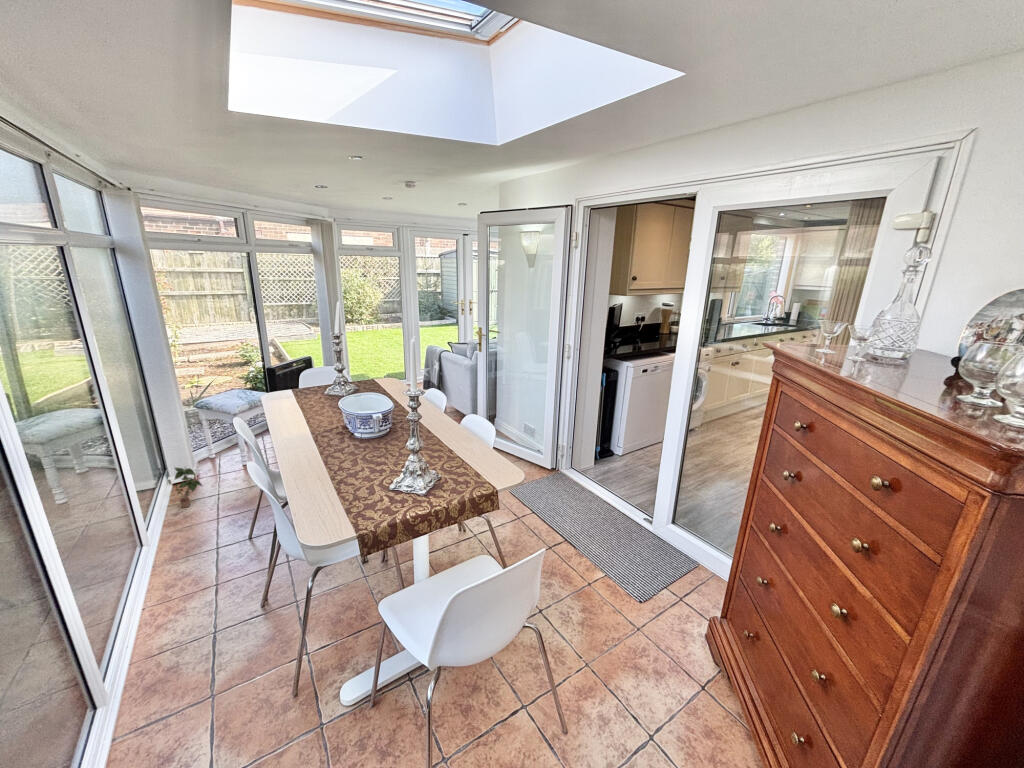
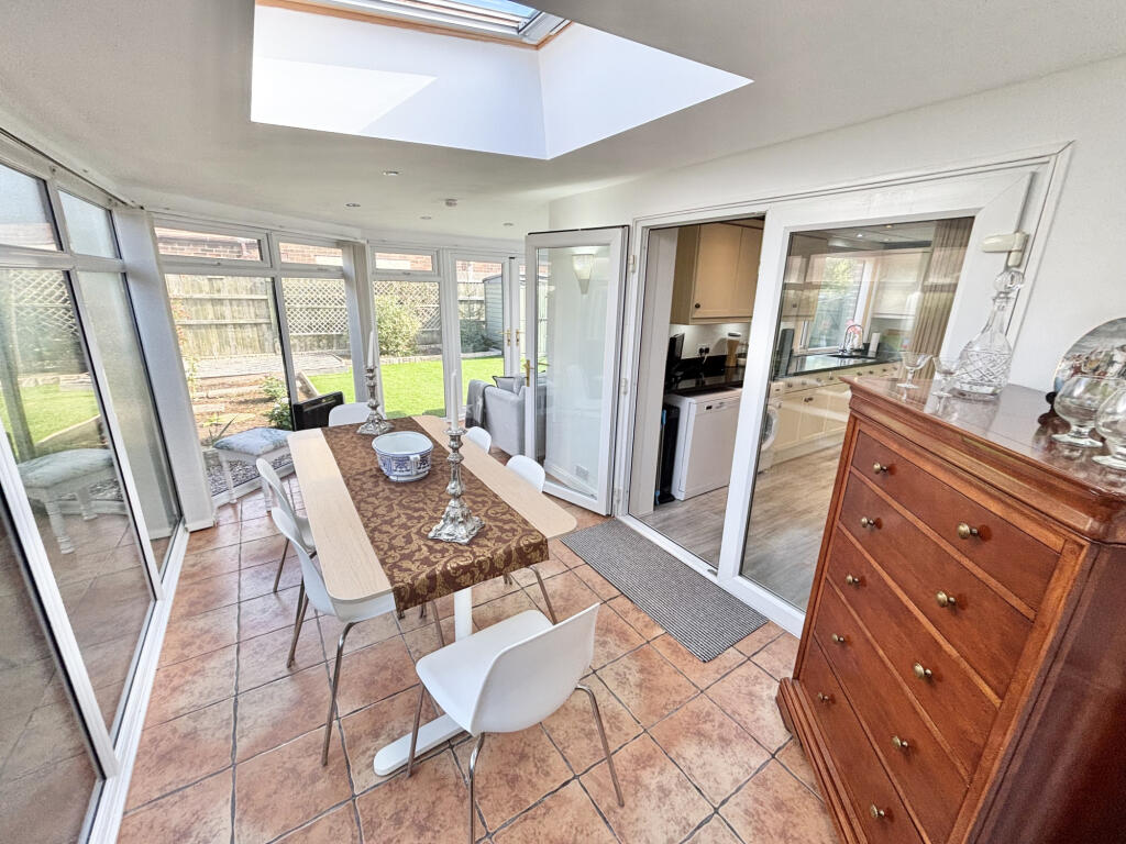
- potted plant (188, 483)
